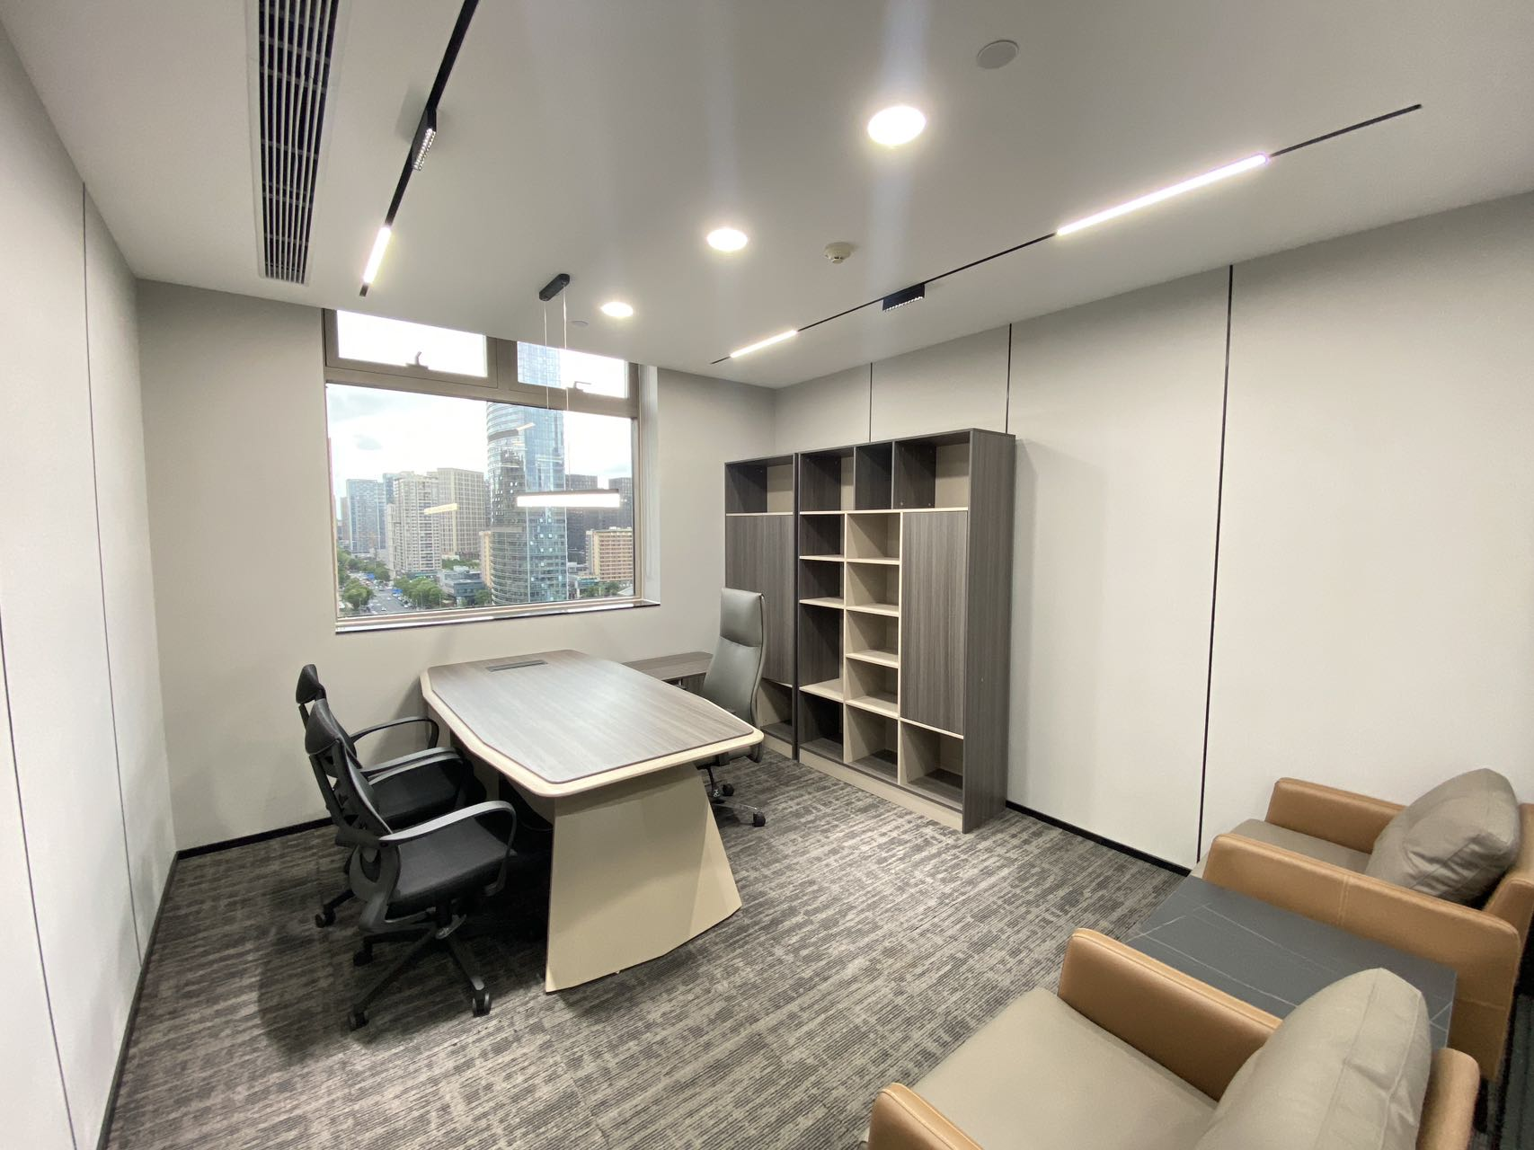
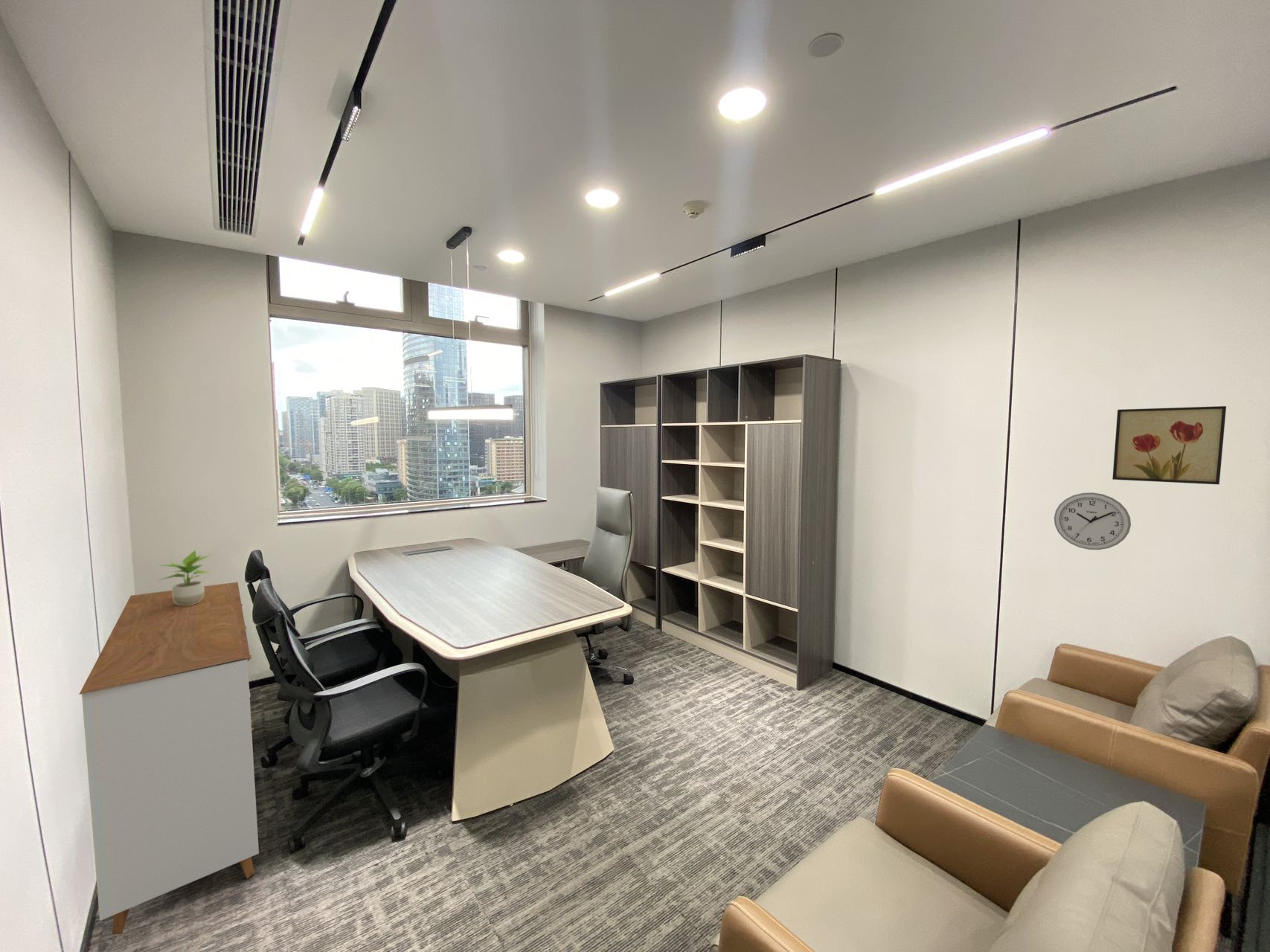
+ potted plant (187, 577)
+ wall clock (1090, 521)
+ sideboard (188, 717)
+ wall art (1166, 445)
